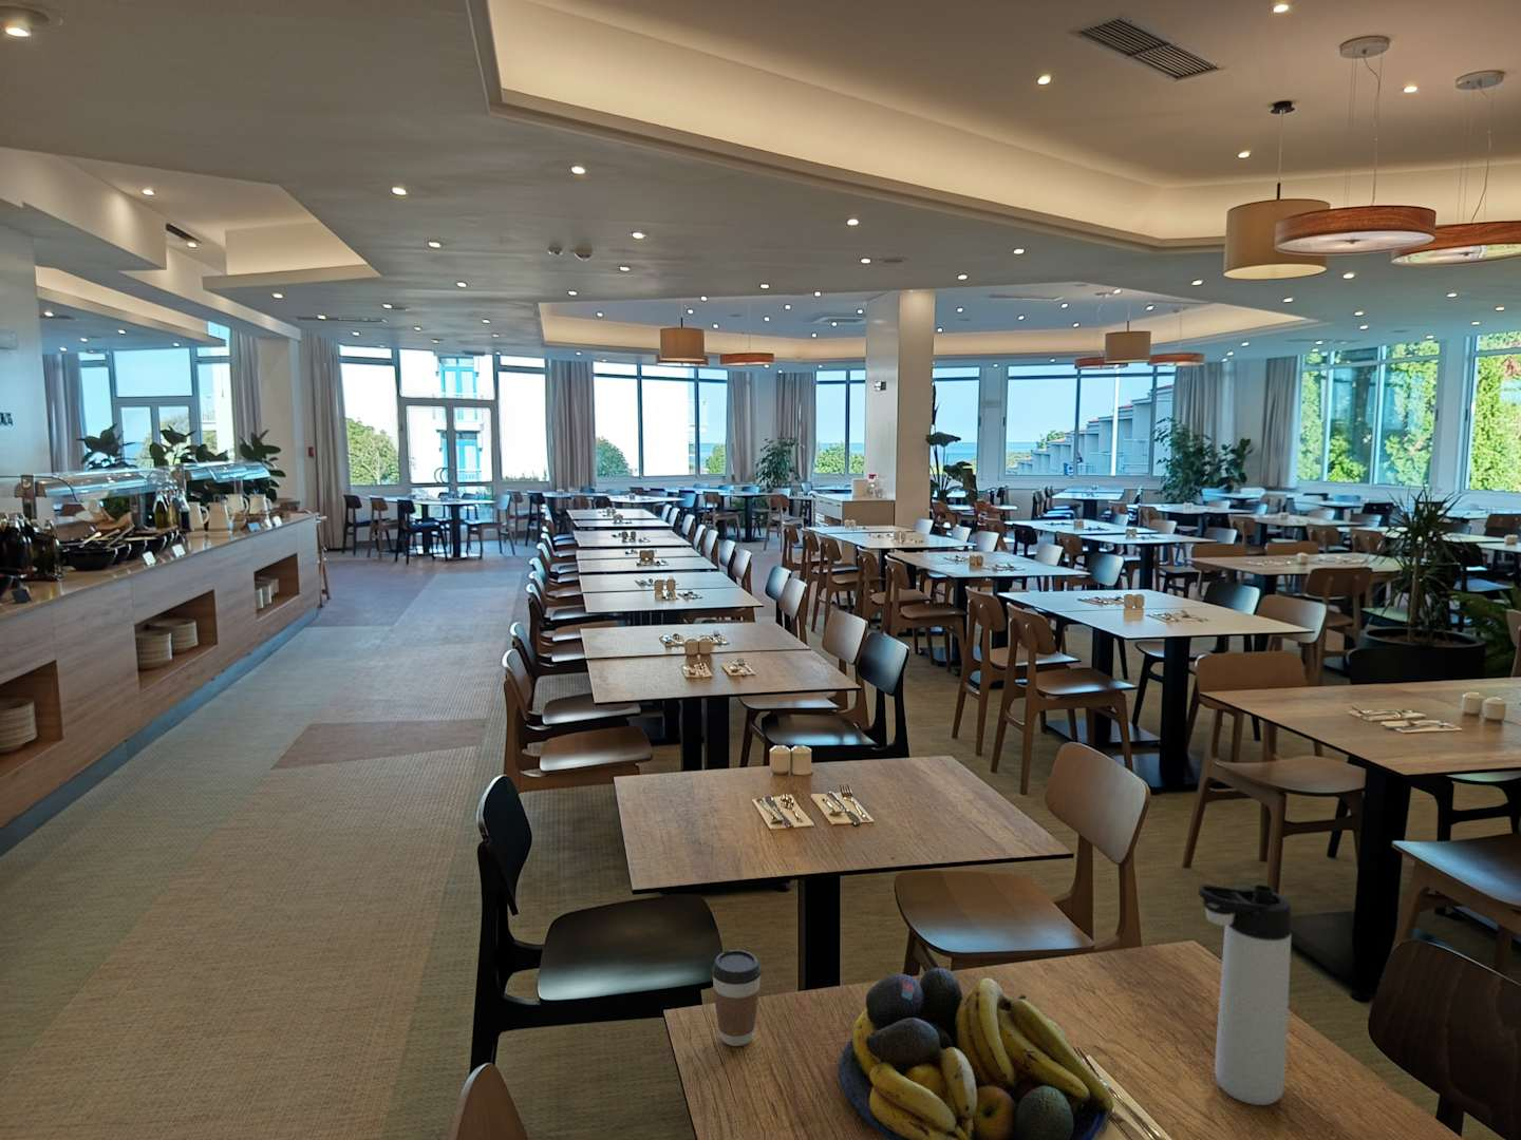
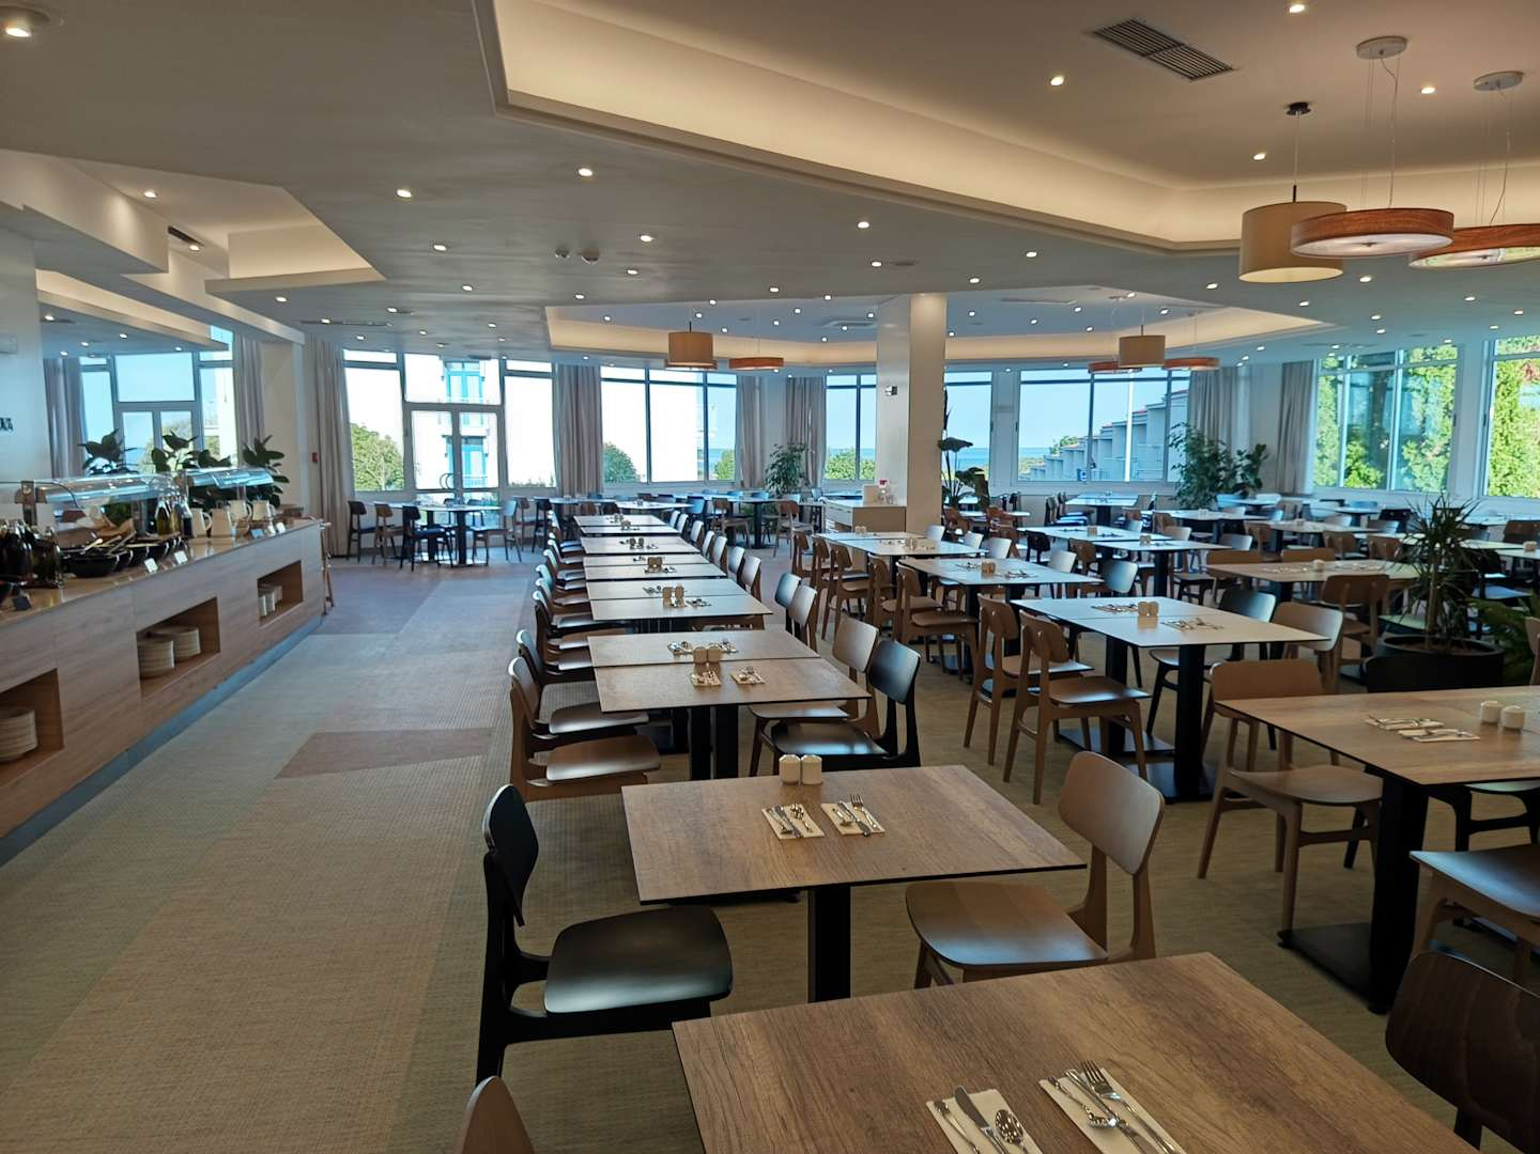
- thermos bottle (1240, 990)
- fruit bowl (970, 1038)
- coffee cup (737, 999)
